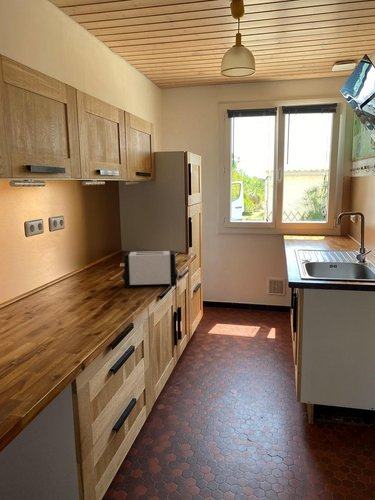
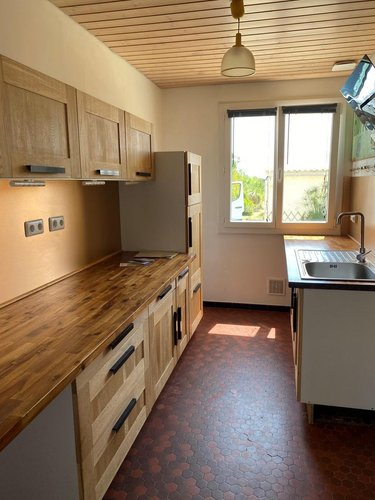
- toaster (151, 268)
